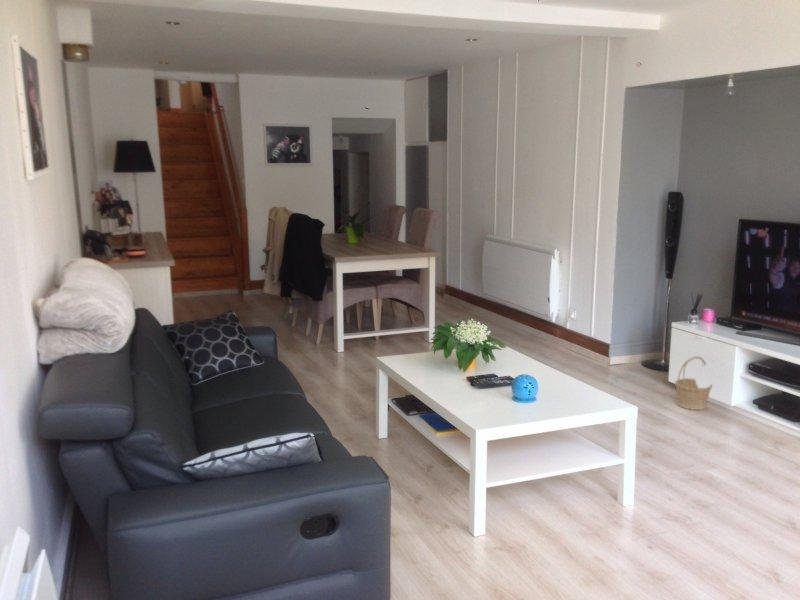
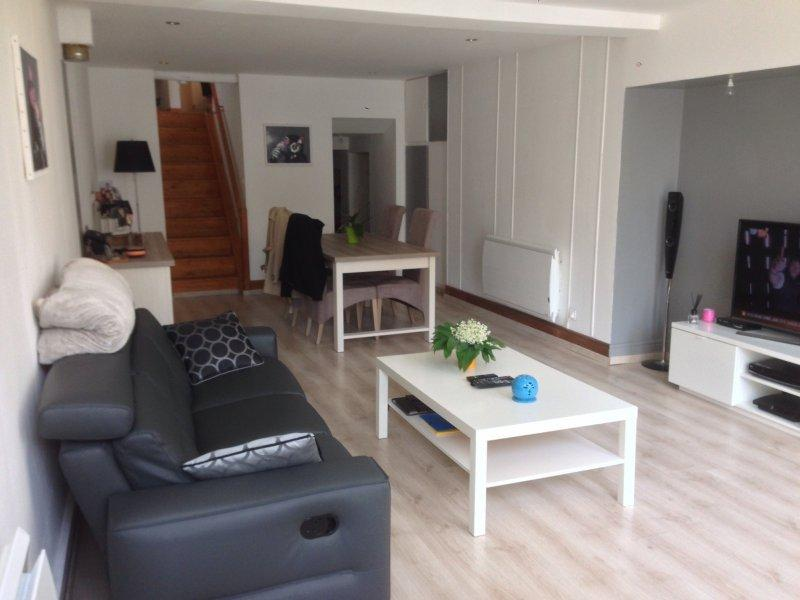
- basket (693, 380)
